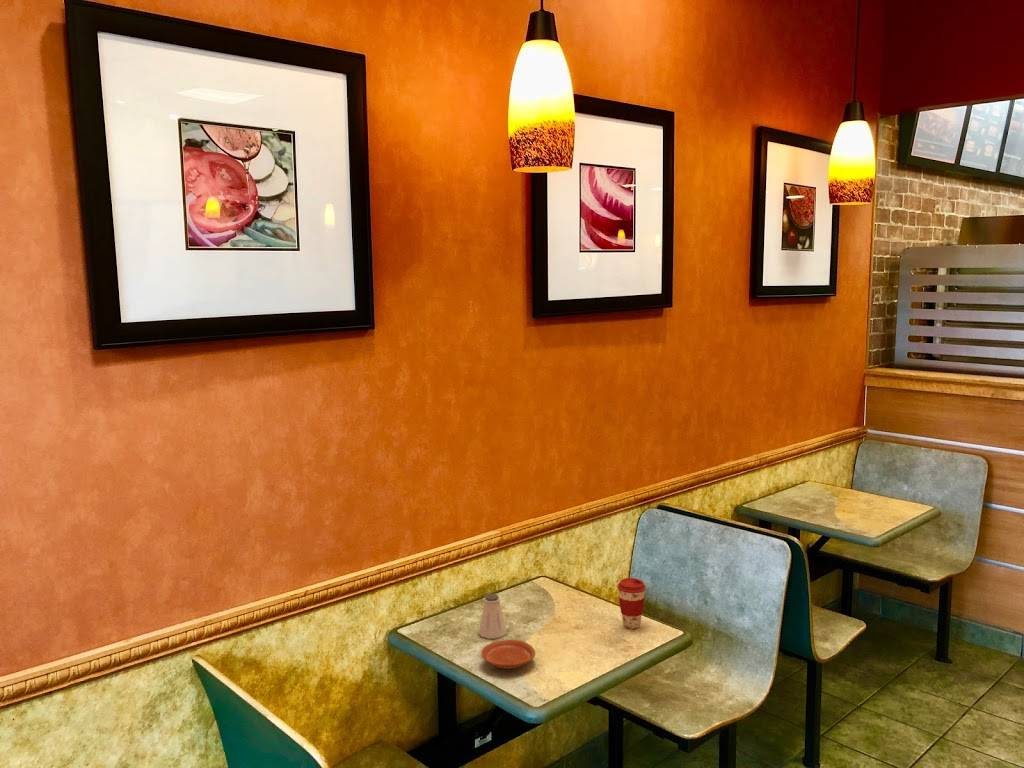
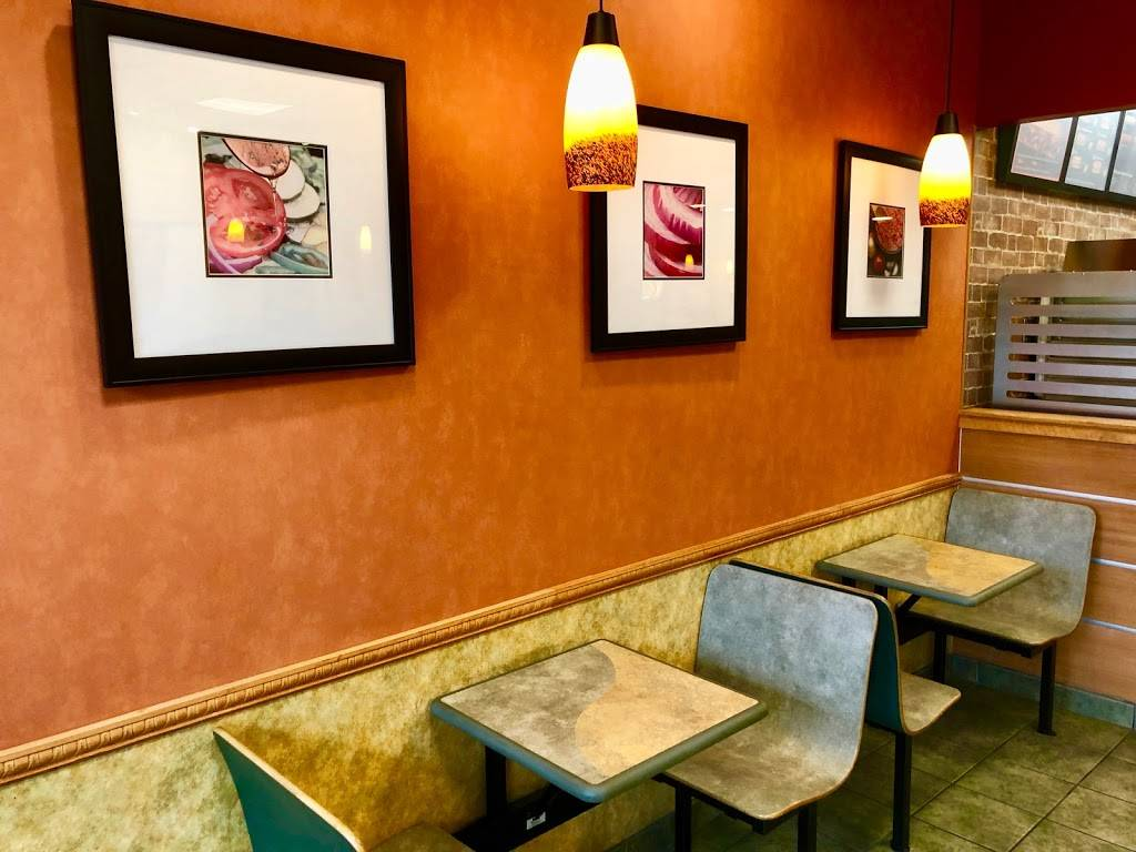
- plate (508, 657)
- saltshaker (492, 614)
- coffee cup (631, 603)
